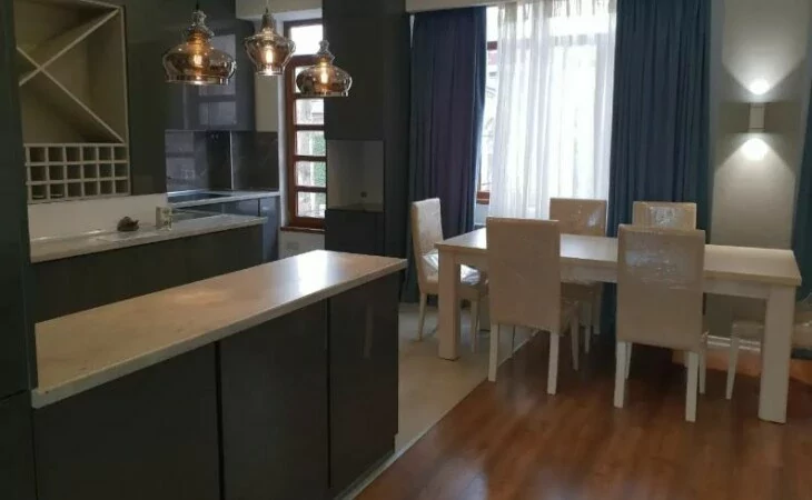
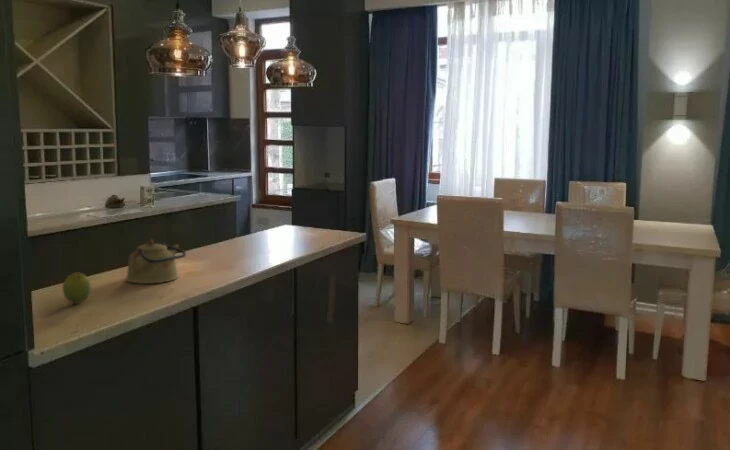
+ kettle (156, 258)
+ fruit (76, 287)
